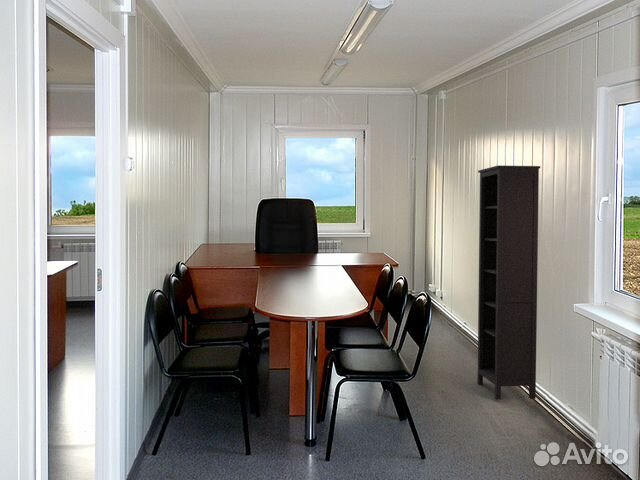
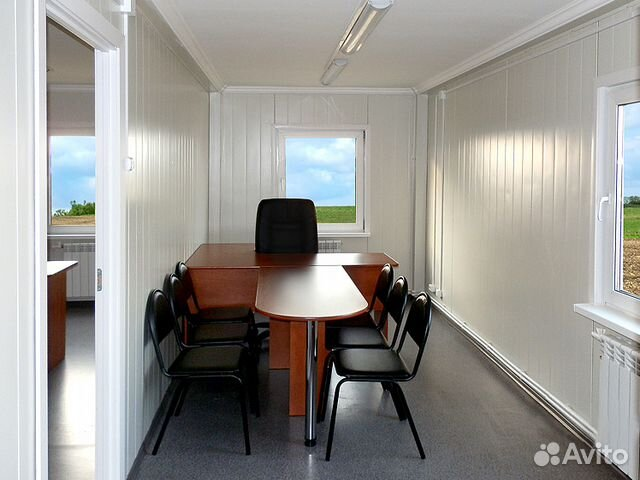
- bookcase (506, 280)
